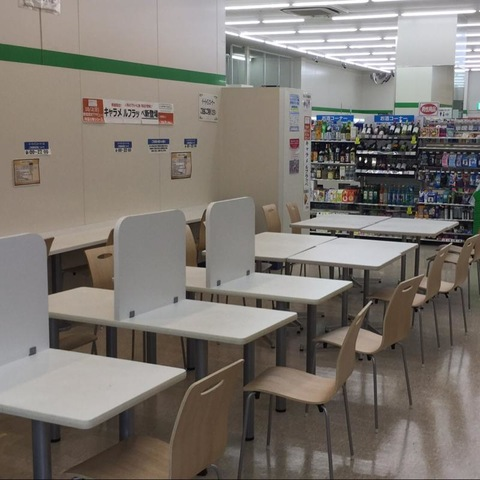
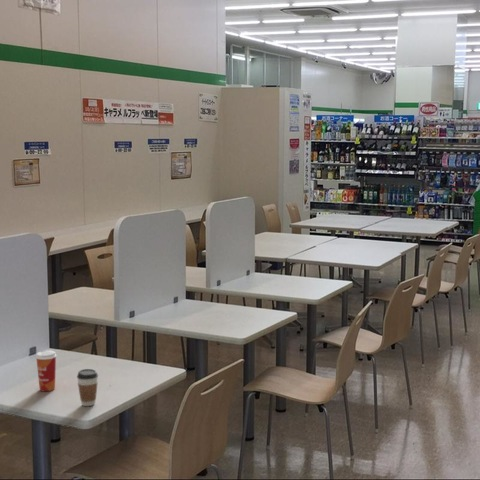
+ coffee cup (87, 387)
+ paper cup (46, 371)
